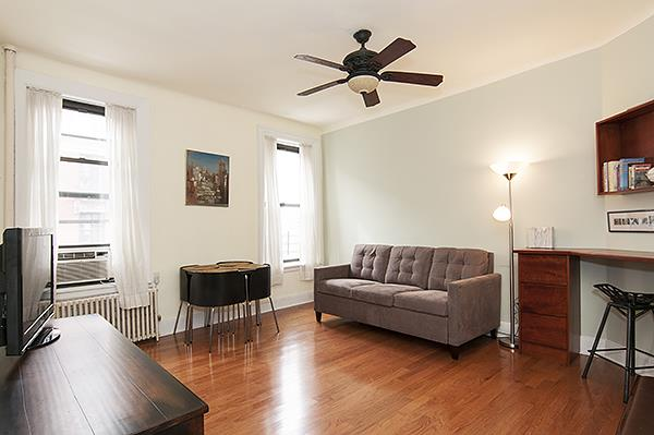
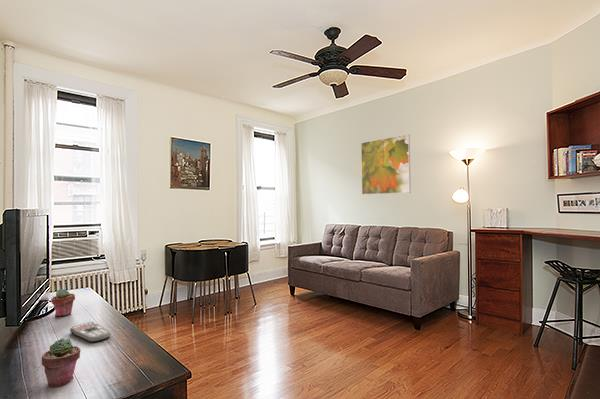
+ potted succulent (61, 360)
+ potted succulent (63, 301)
+ remote control (91, 331)
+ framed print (384, 166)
